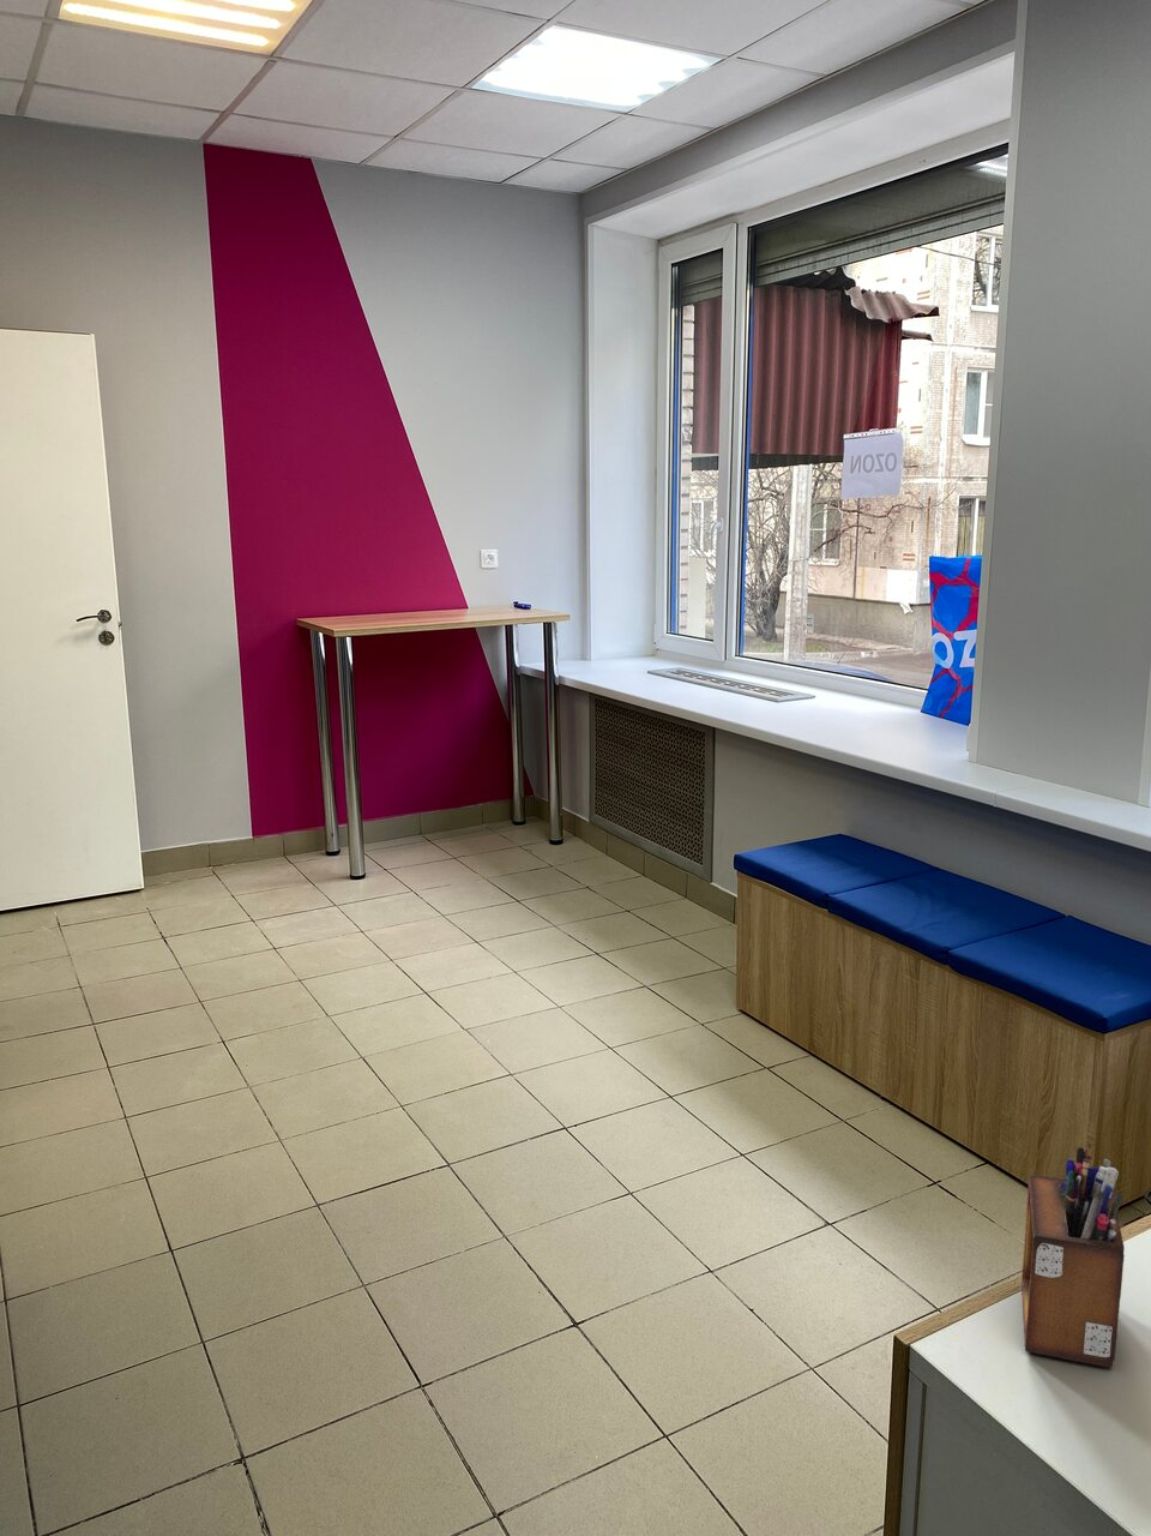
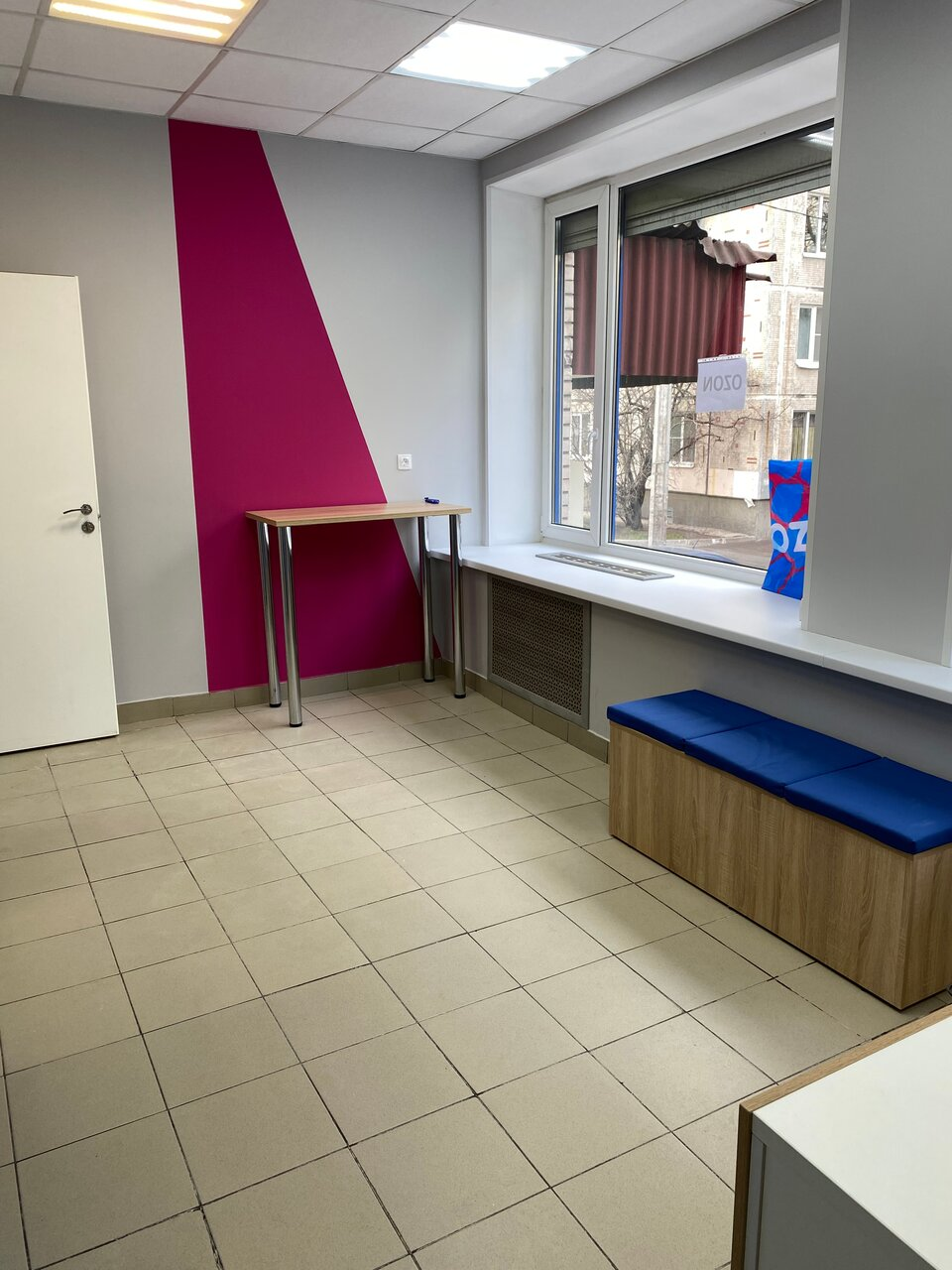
- desk organizer (1071, 1245)
